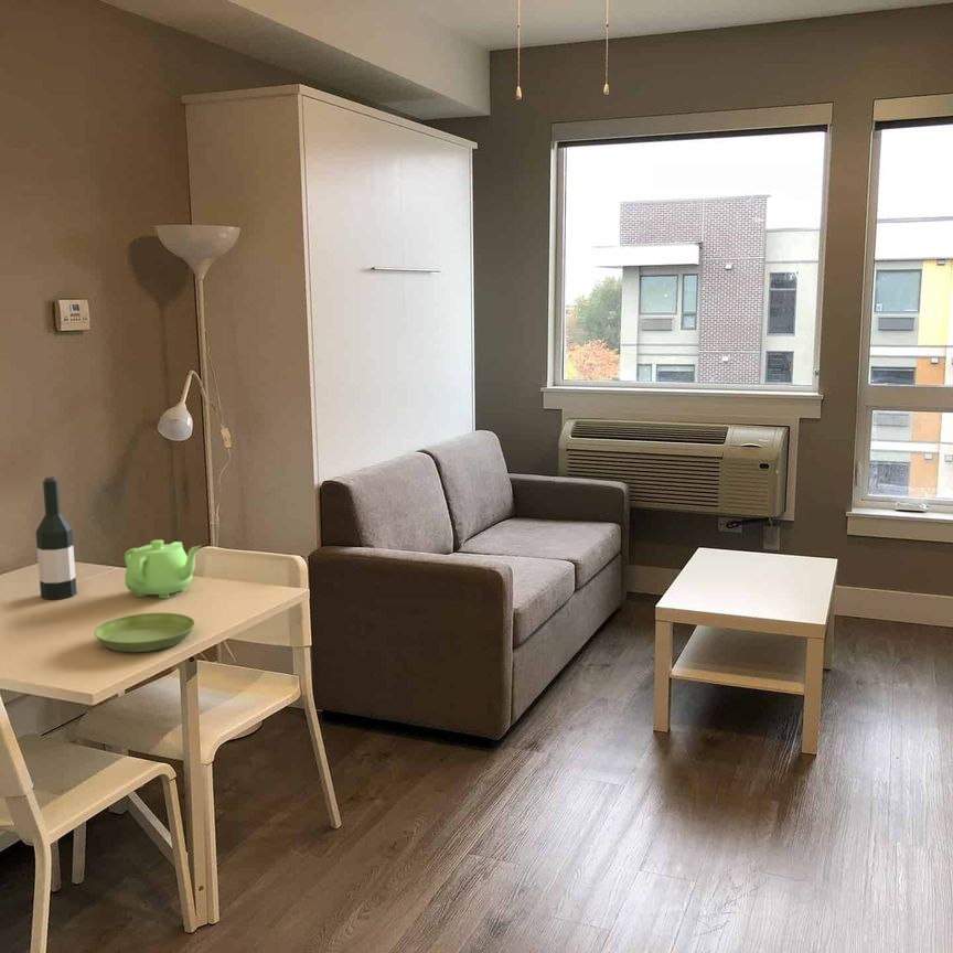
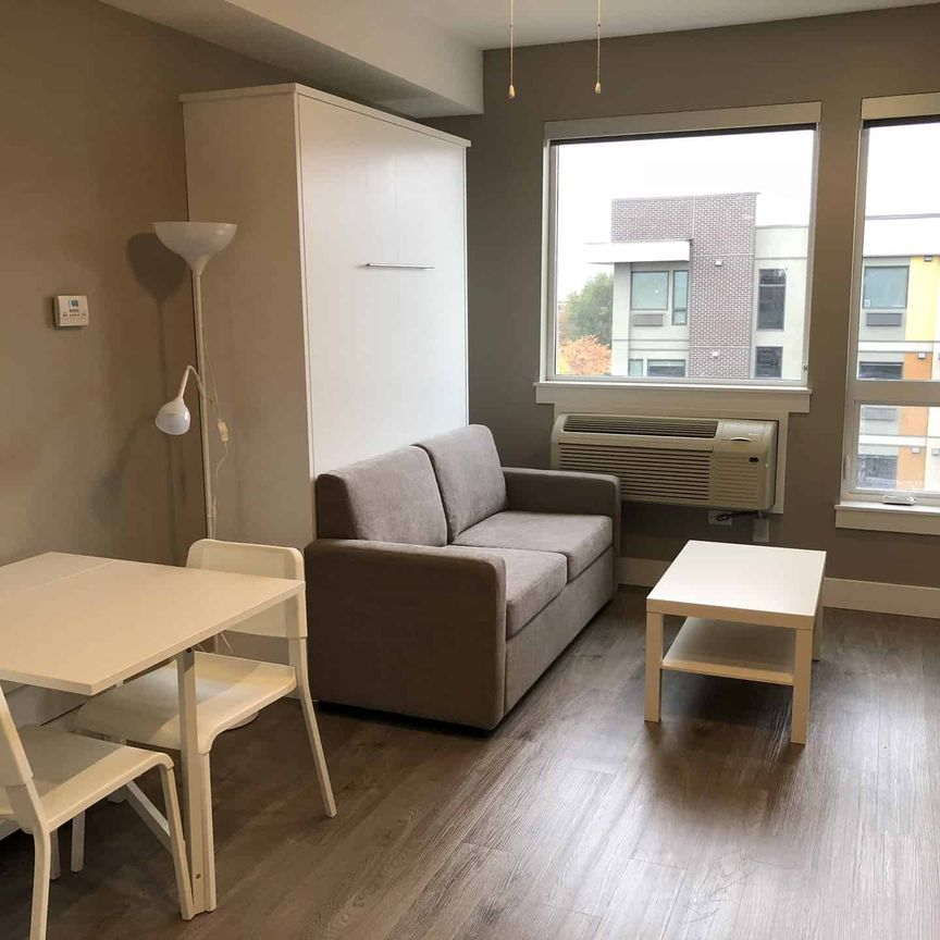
- saucer (146, 633)
- wine bottle (54, 536)
- teapot (163, 567)
